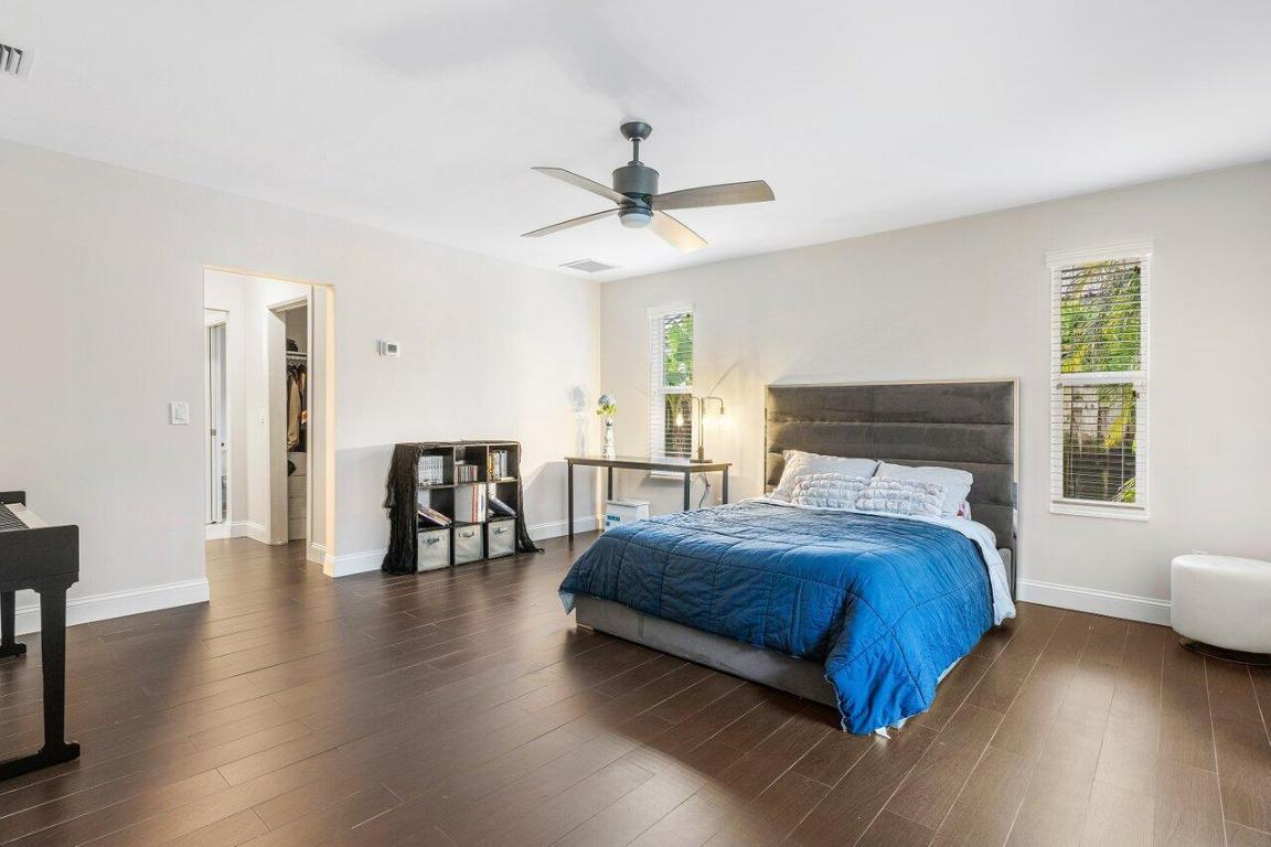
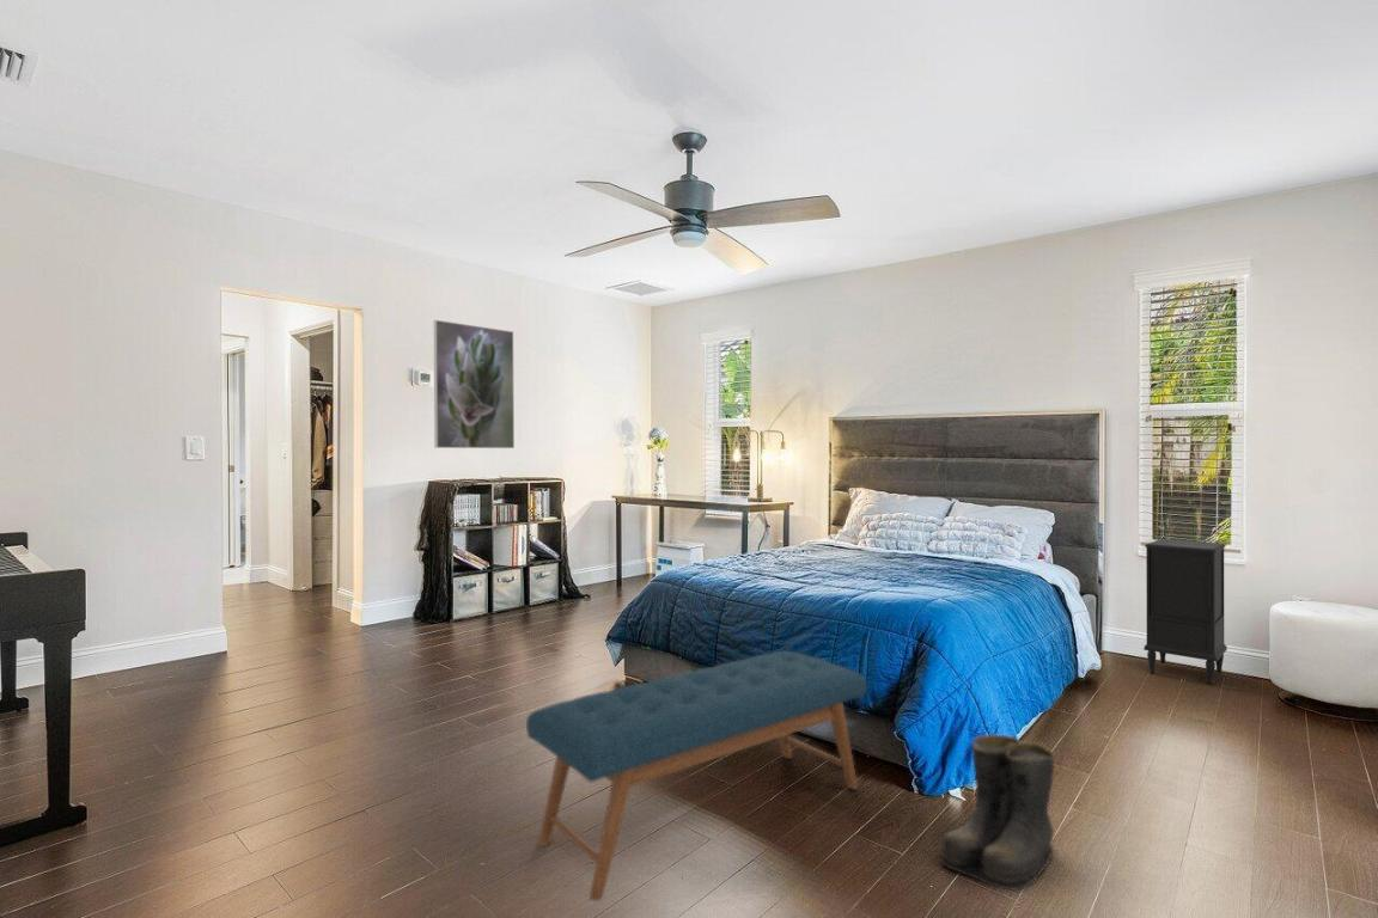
+ bench (709, 748)
+ nightstand (1184, 607)
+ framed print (475, 386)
+ boots (999, 804)
